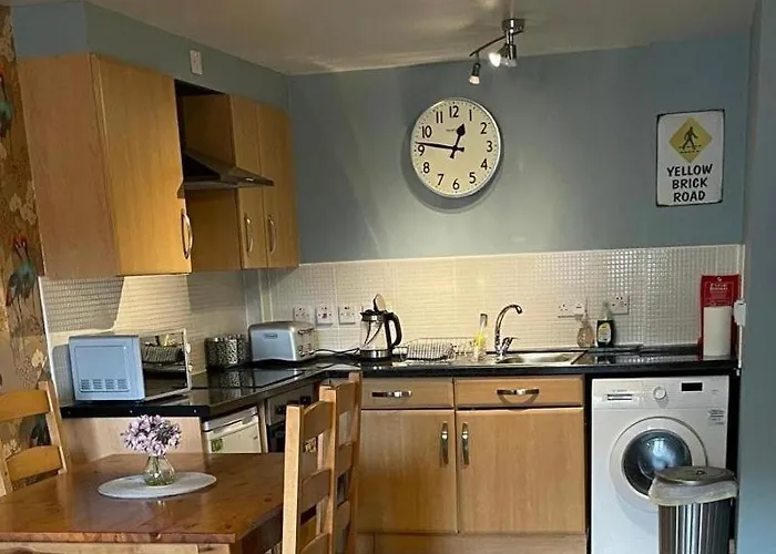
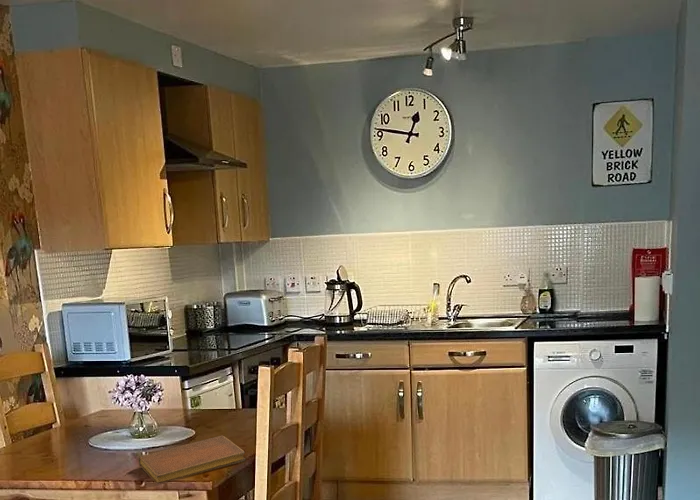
+ notebook (192, 458)
